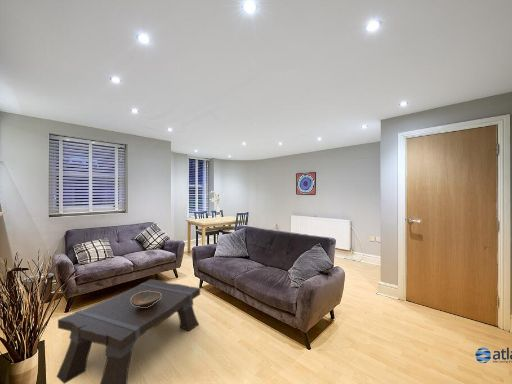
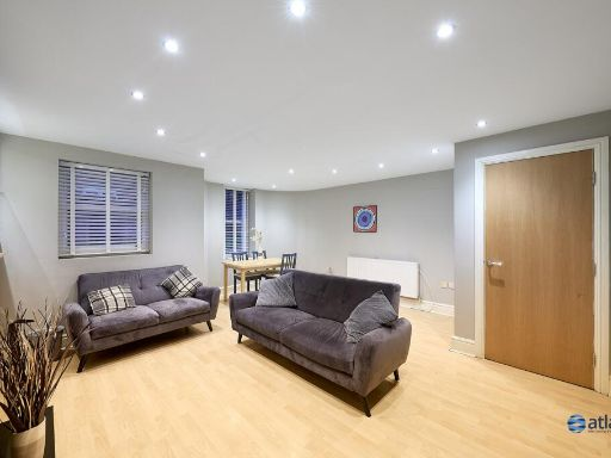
- coffee table (139, 323)
- decorative bowl (146, 299)
